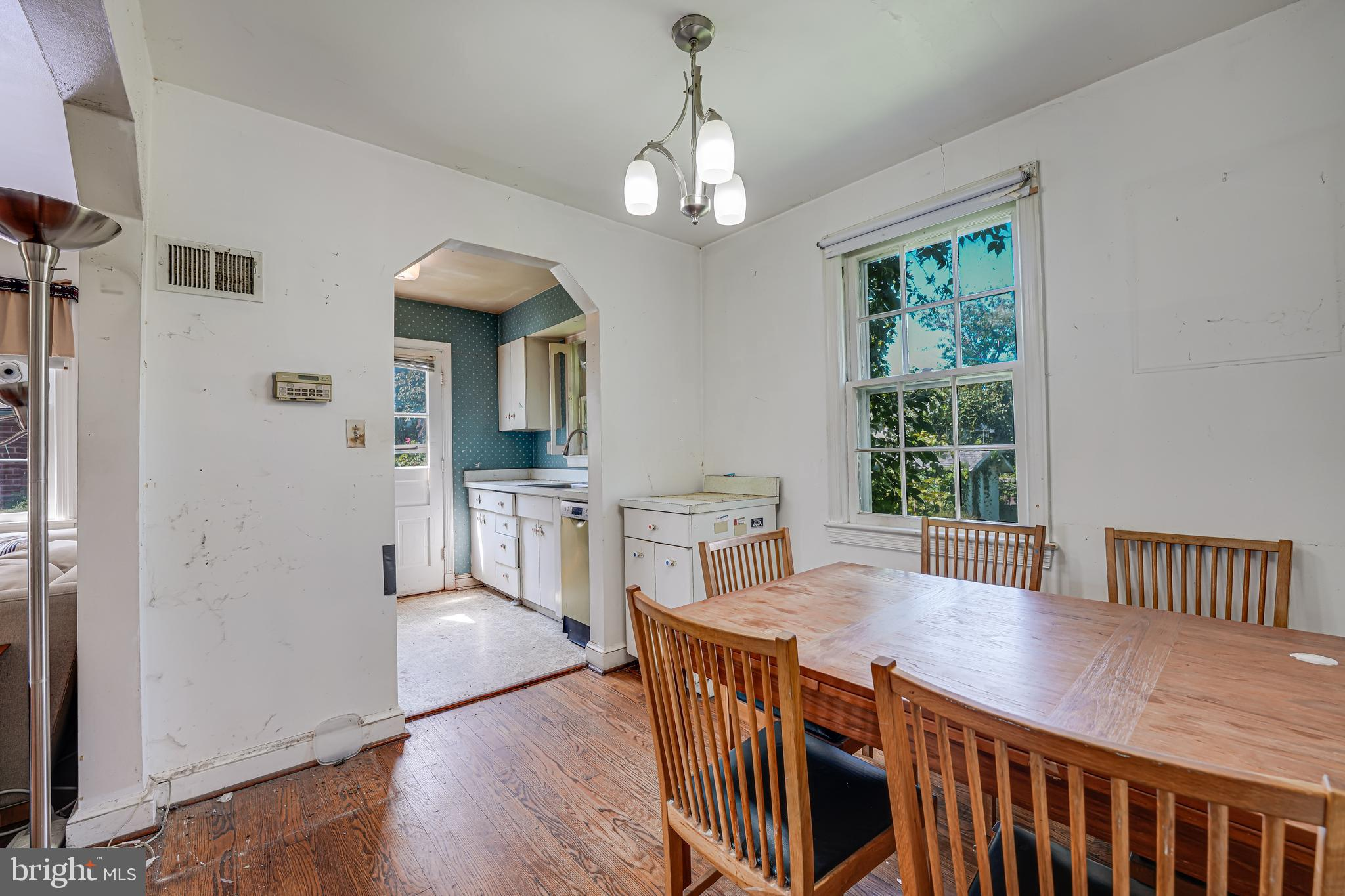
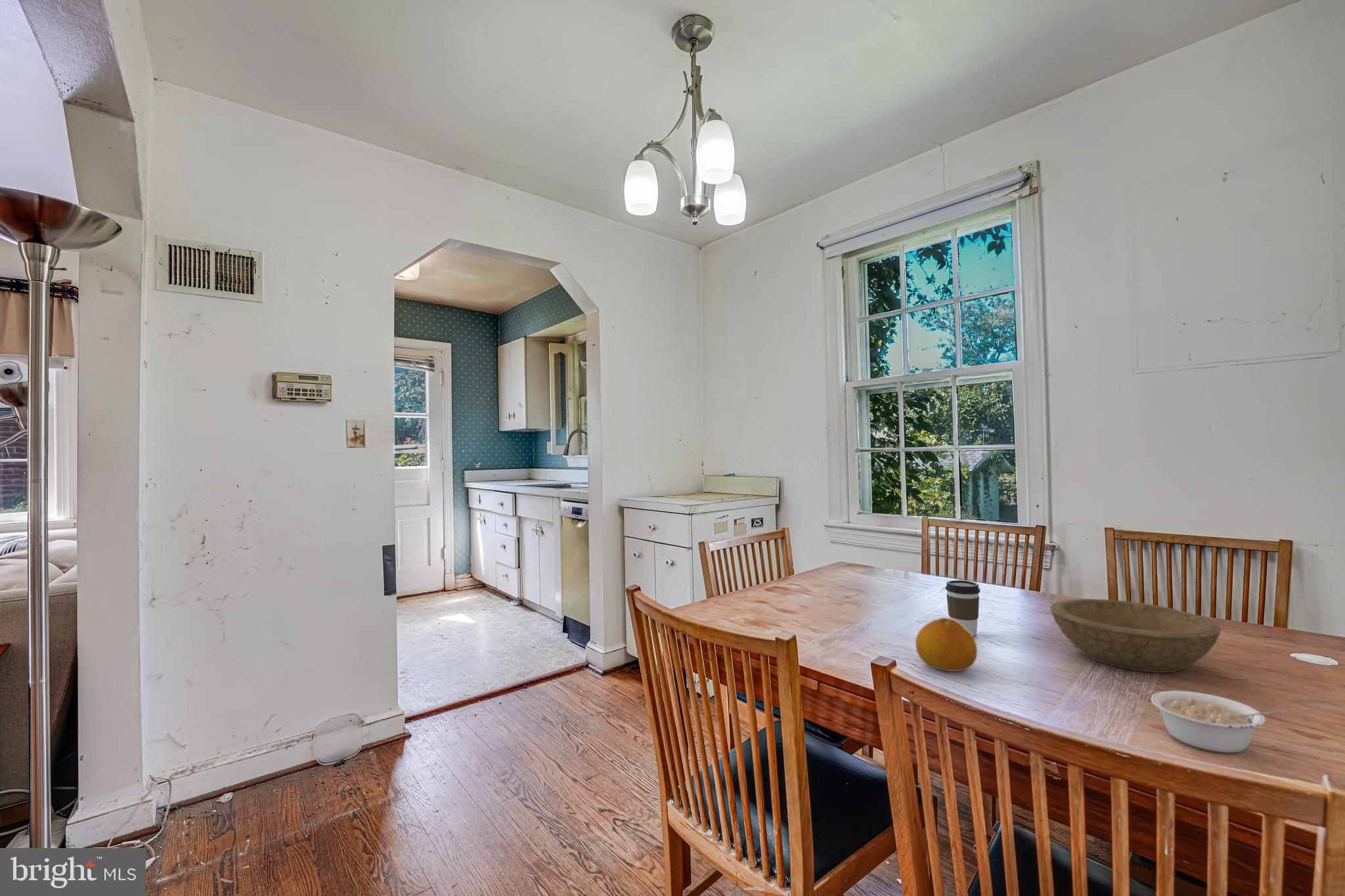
+ fruit (946, 642)
+ bowl (1130, 635)
+ legume (1208, 719)
+ coffee cup (963, 608)
